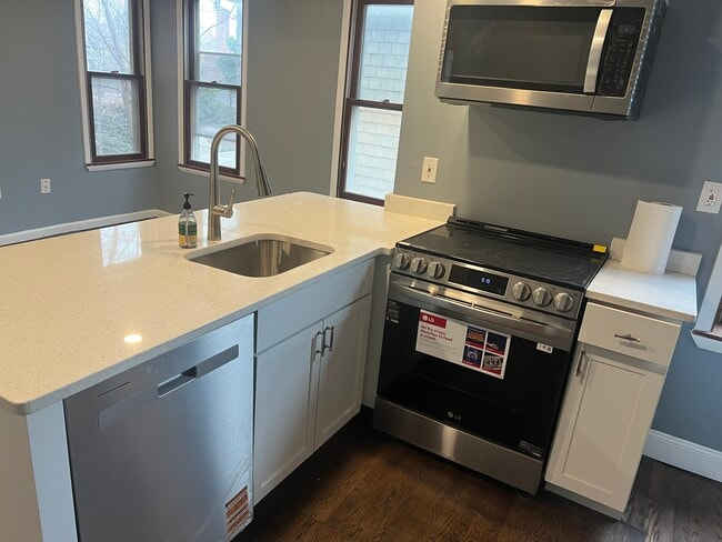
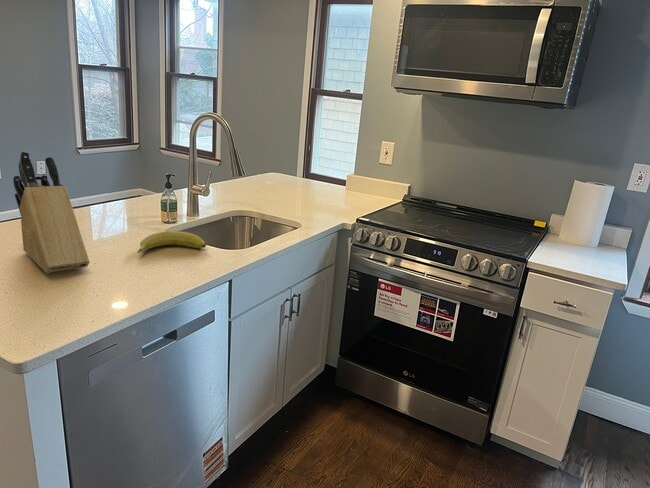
+ fruit (171, 244)
+ knife block (47, 207)
